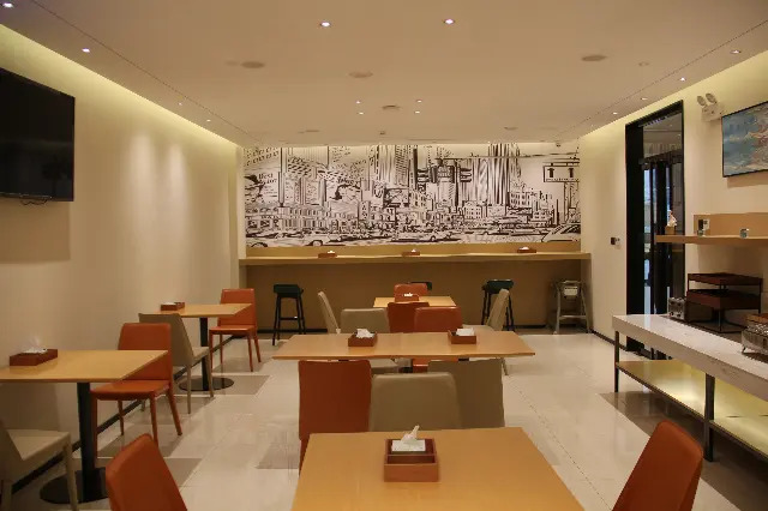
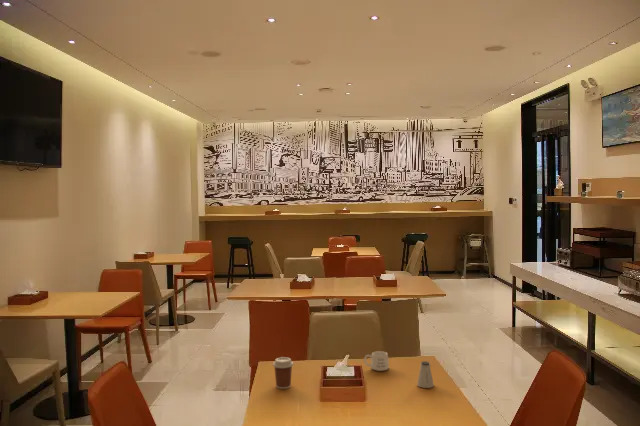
+ coffee cup (283, 372)
+ saltshaker (425, 373)
+ mug (376, 361)
